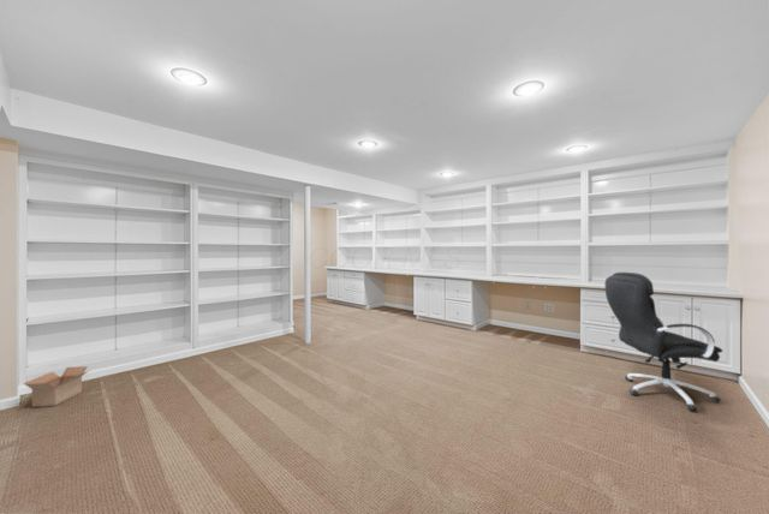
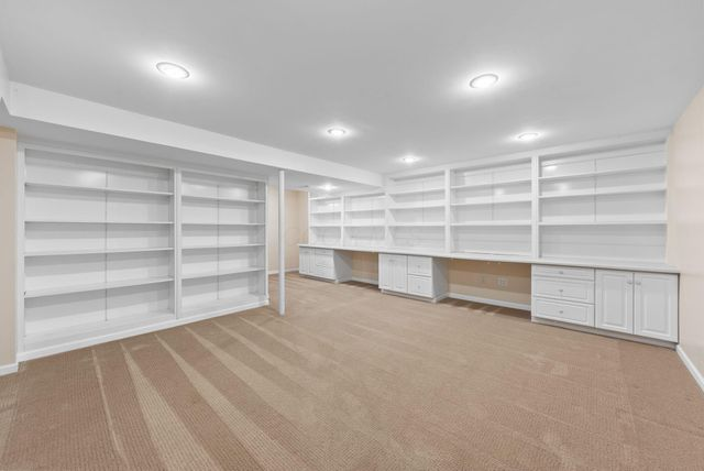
- cardboard box (58, 387)
- office chair (661, 333)
